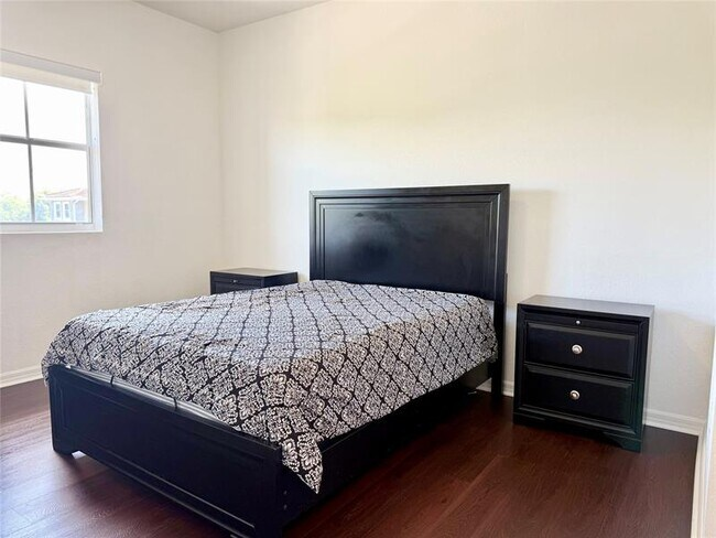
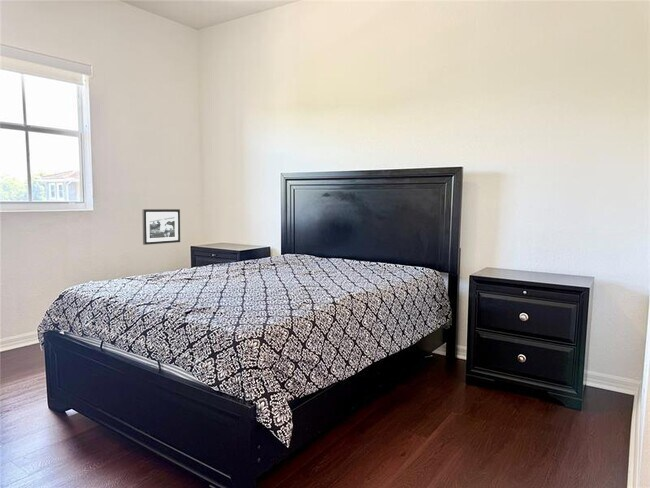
+ picture frame (162, 226)
